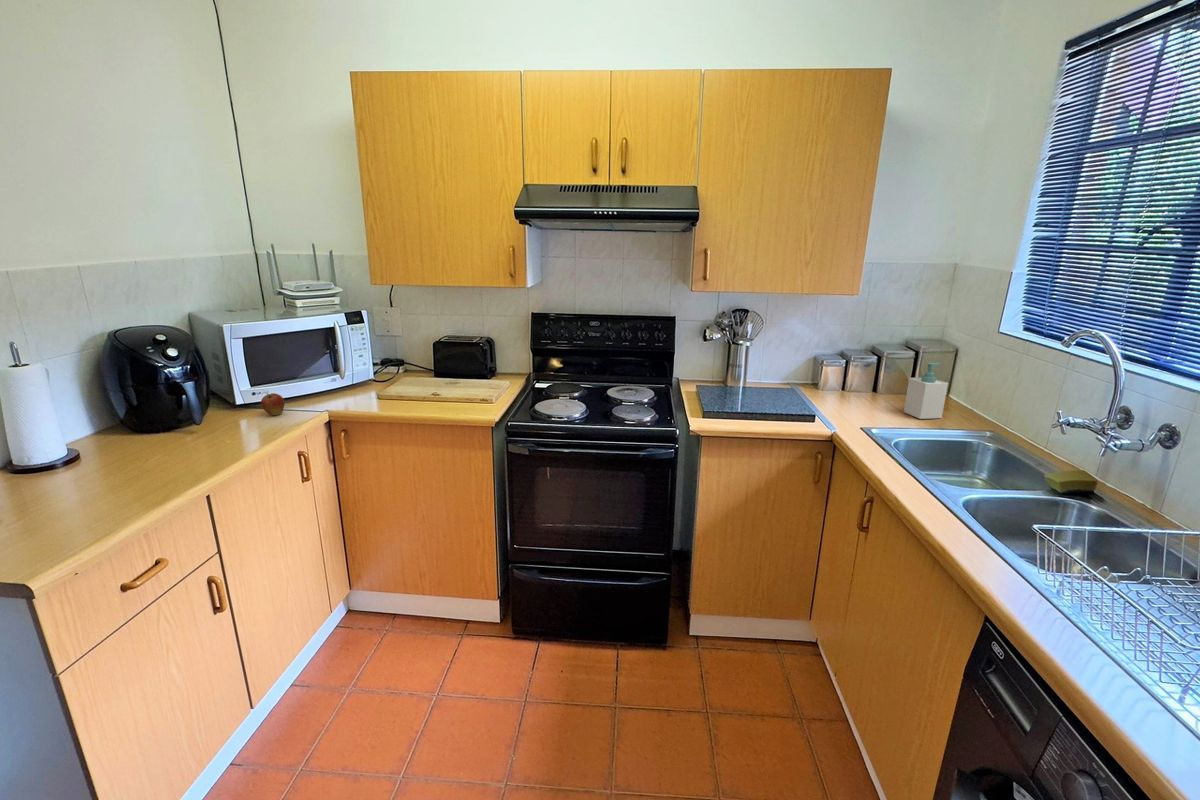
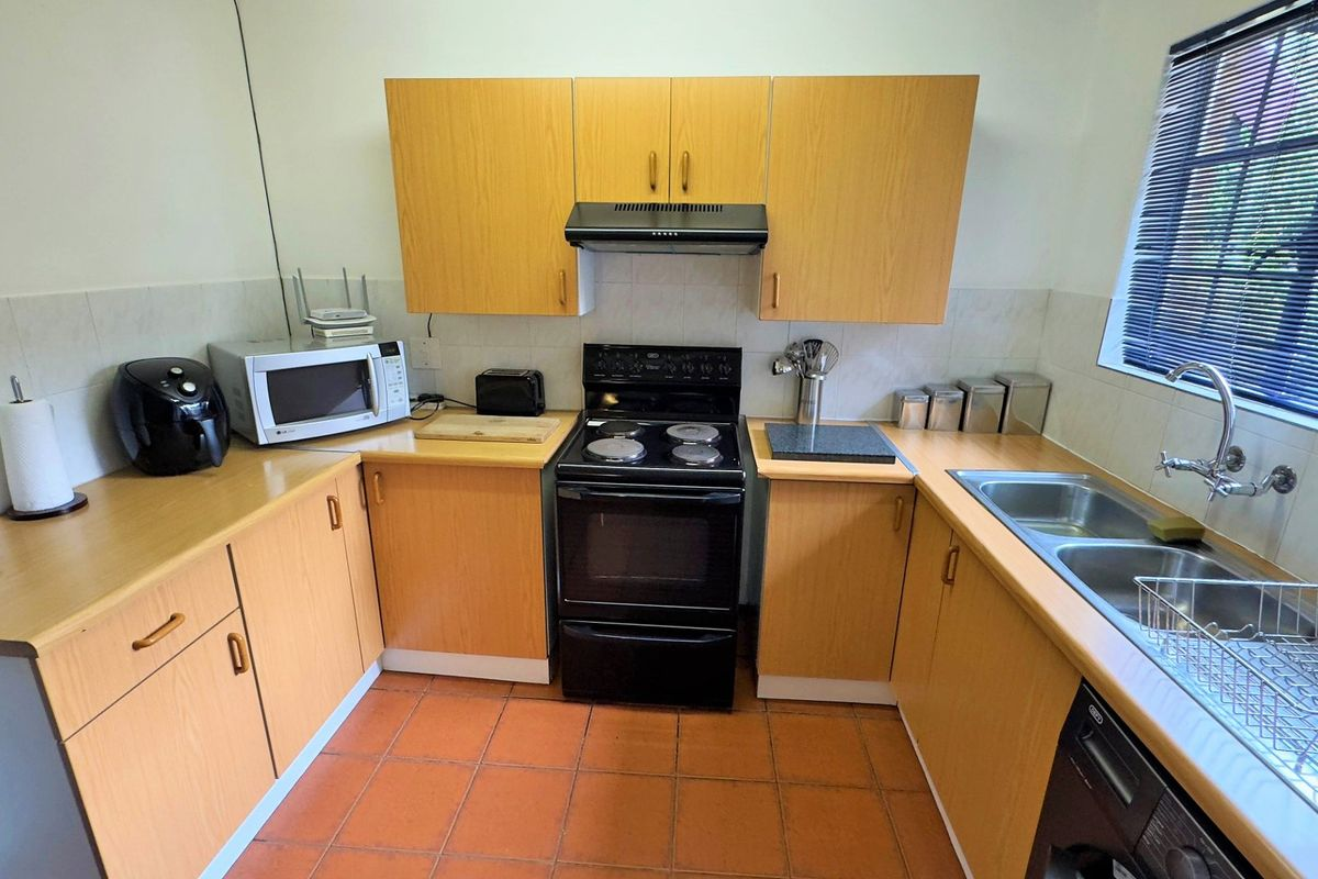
- soap bottle (927, 389)
- fruit (272, 403)
